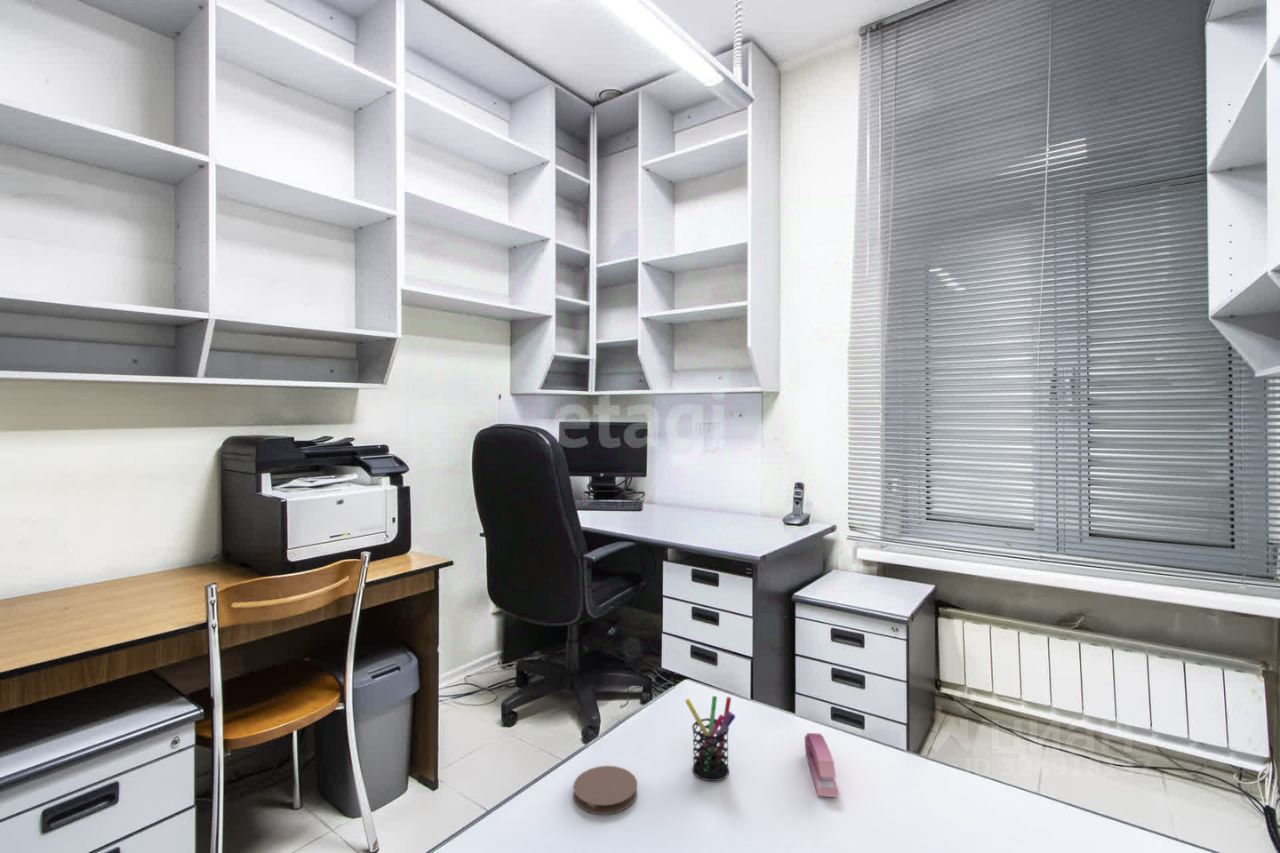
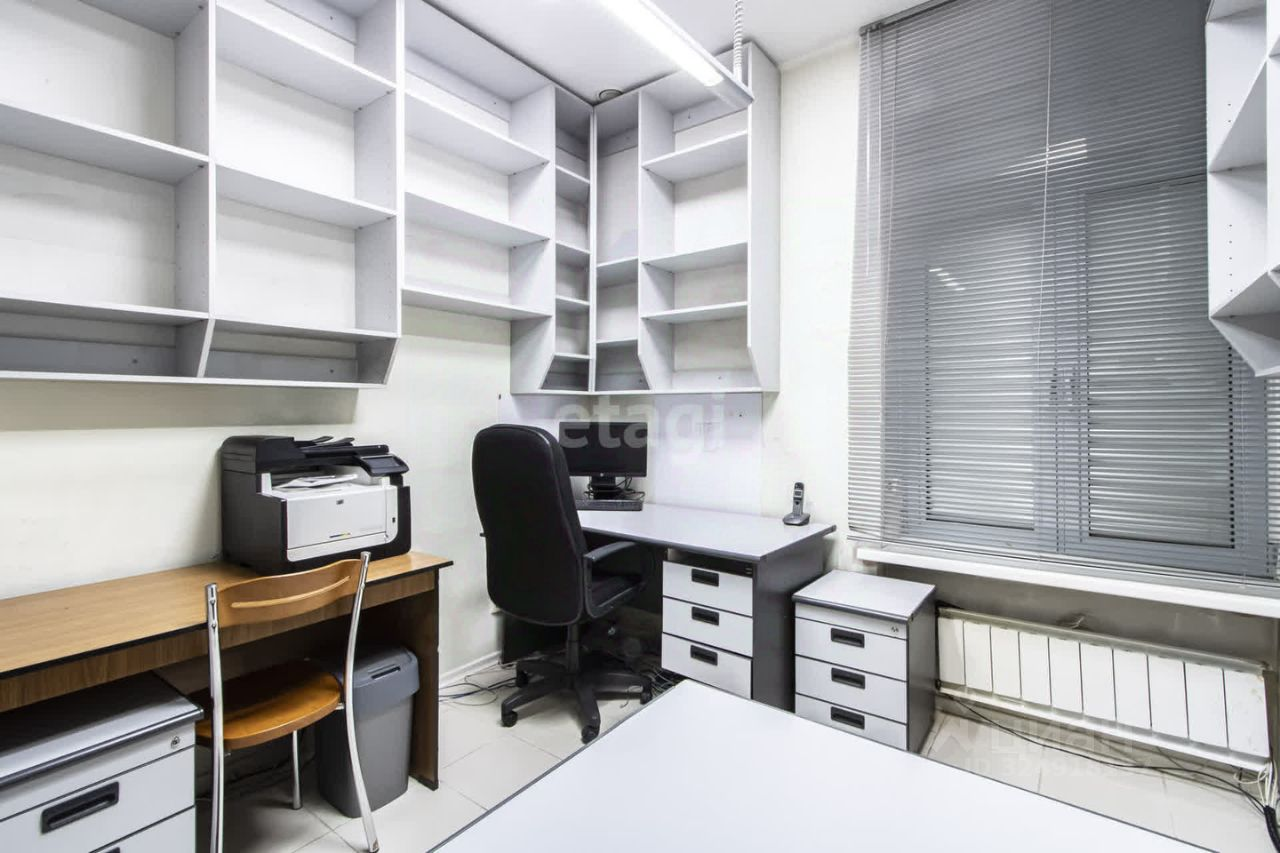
- pen holder (713, 731)
- coaster (605, 788)
- stapler (820, 758)
